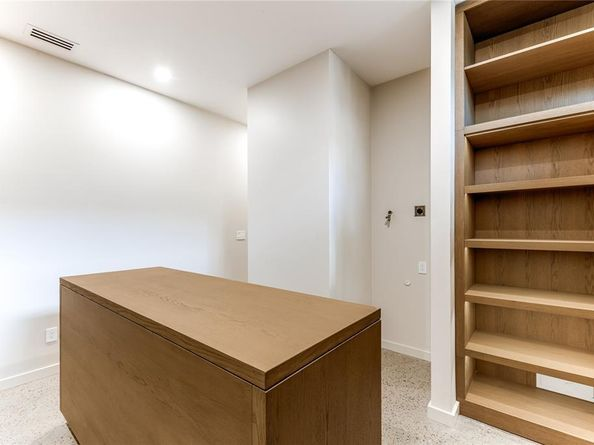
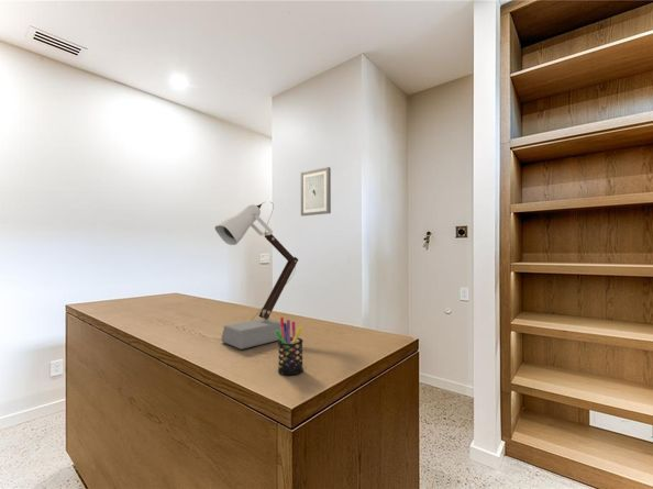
+ desk lamp (278, 278)
+ pen holder (287, 344)
+ wall art (314, 192)
